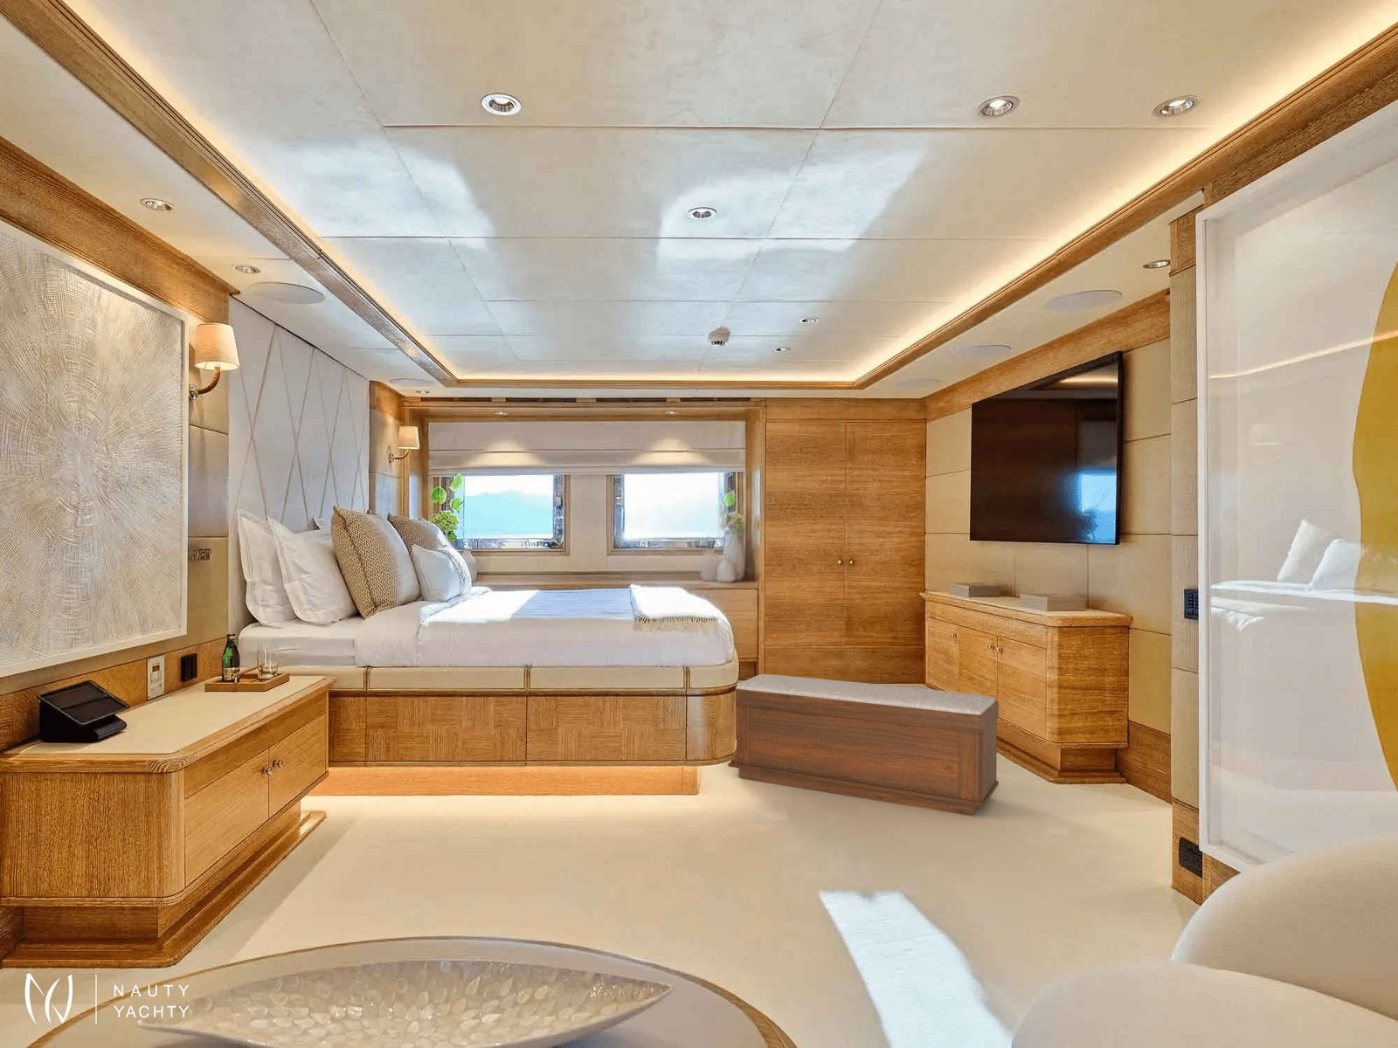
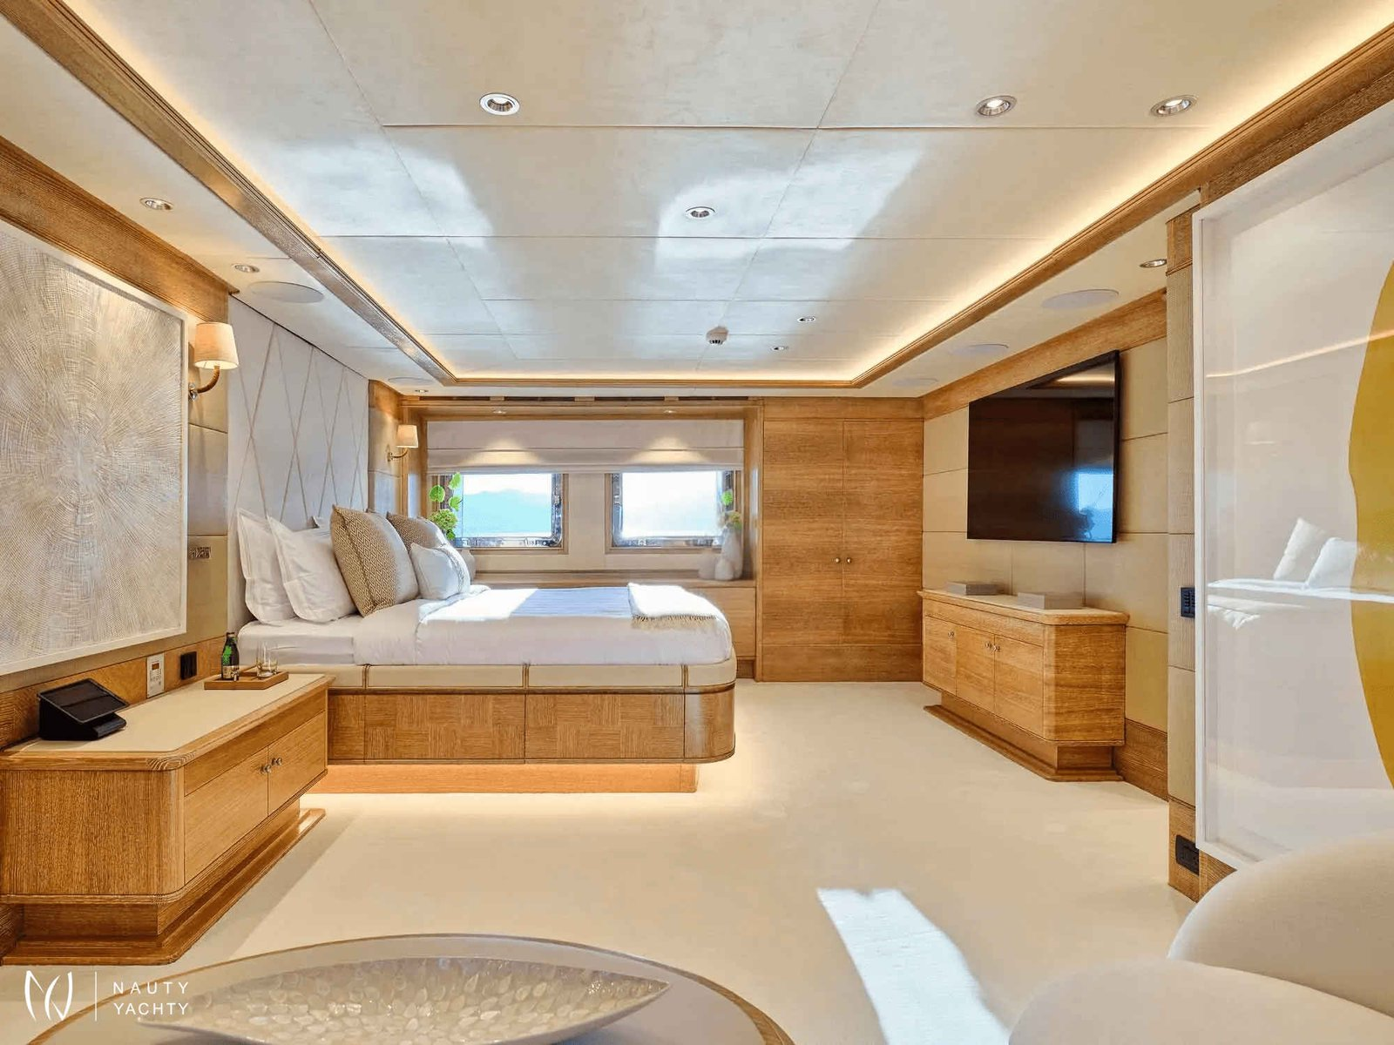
- bench (859, 736)
